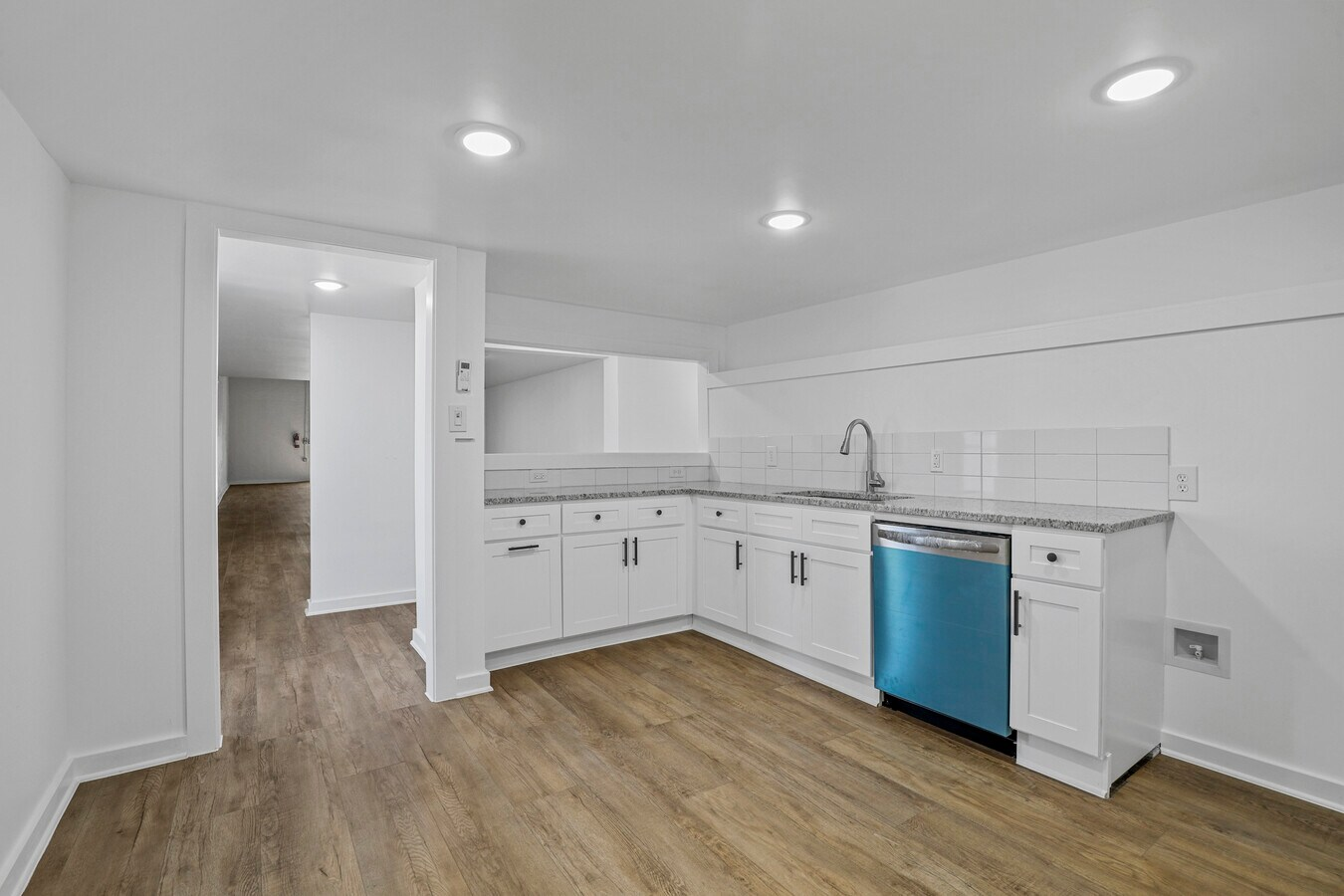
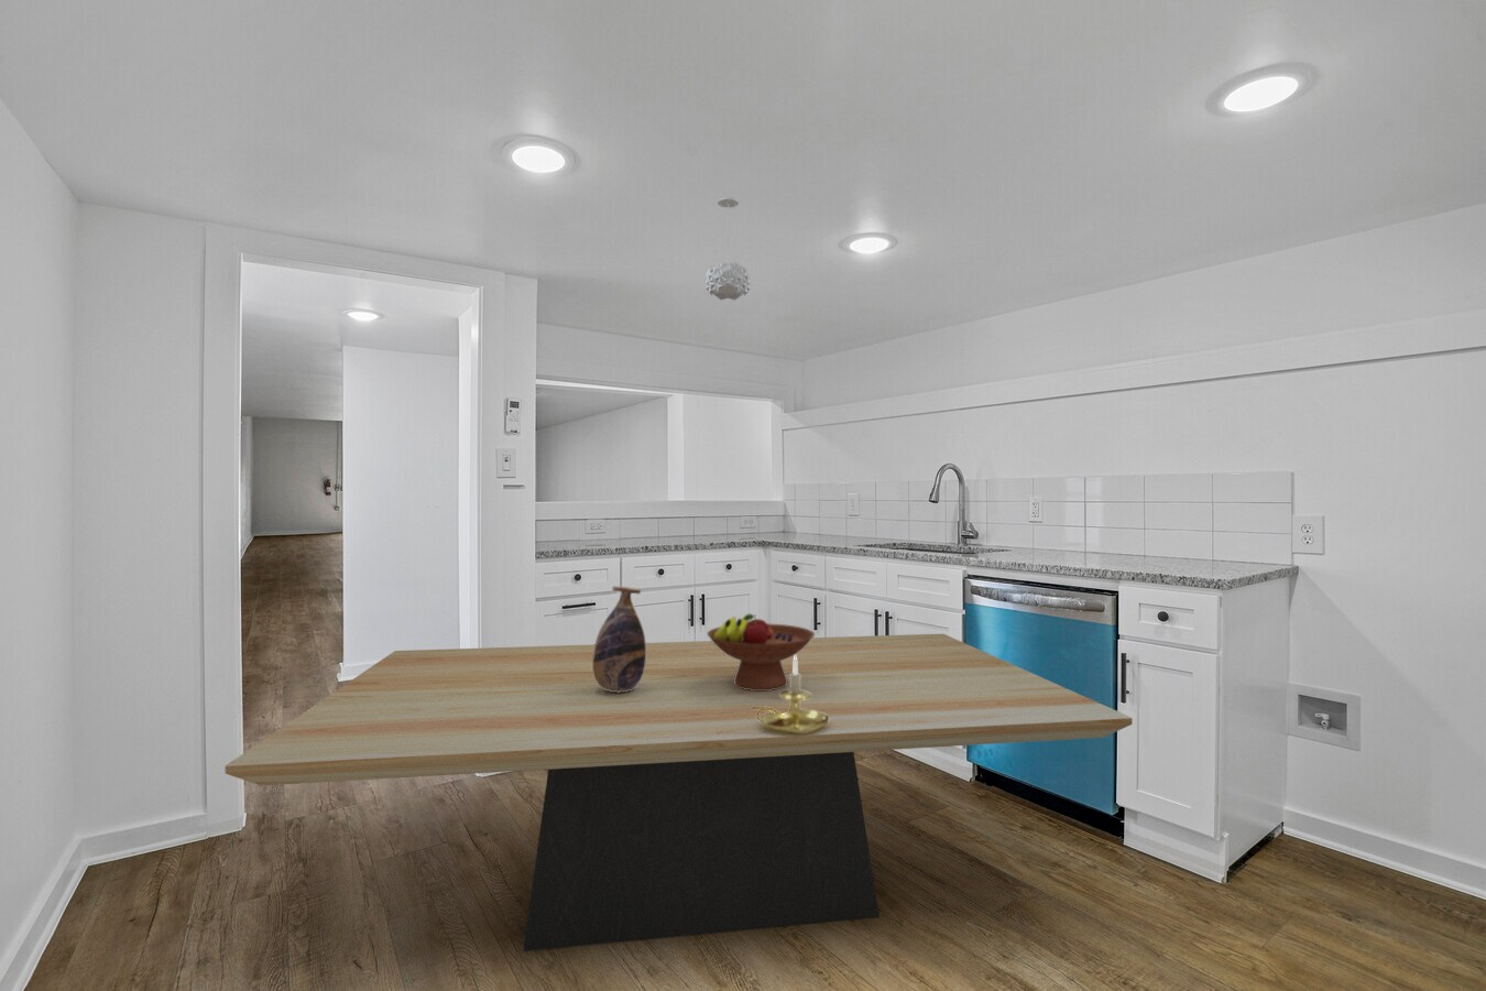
+ candle holder (789, 689)
+ dining table (699, 782)
+ fruit bowl (761, 647)
+ pendant light (728, 248)
+ vase (619, 637)
